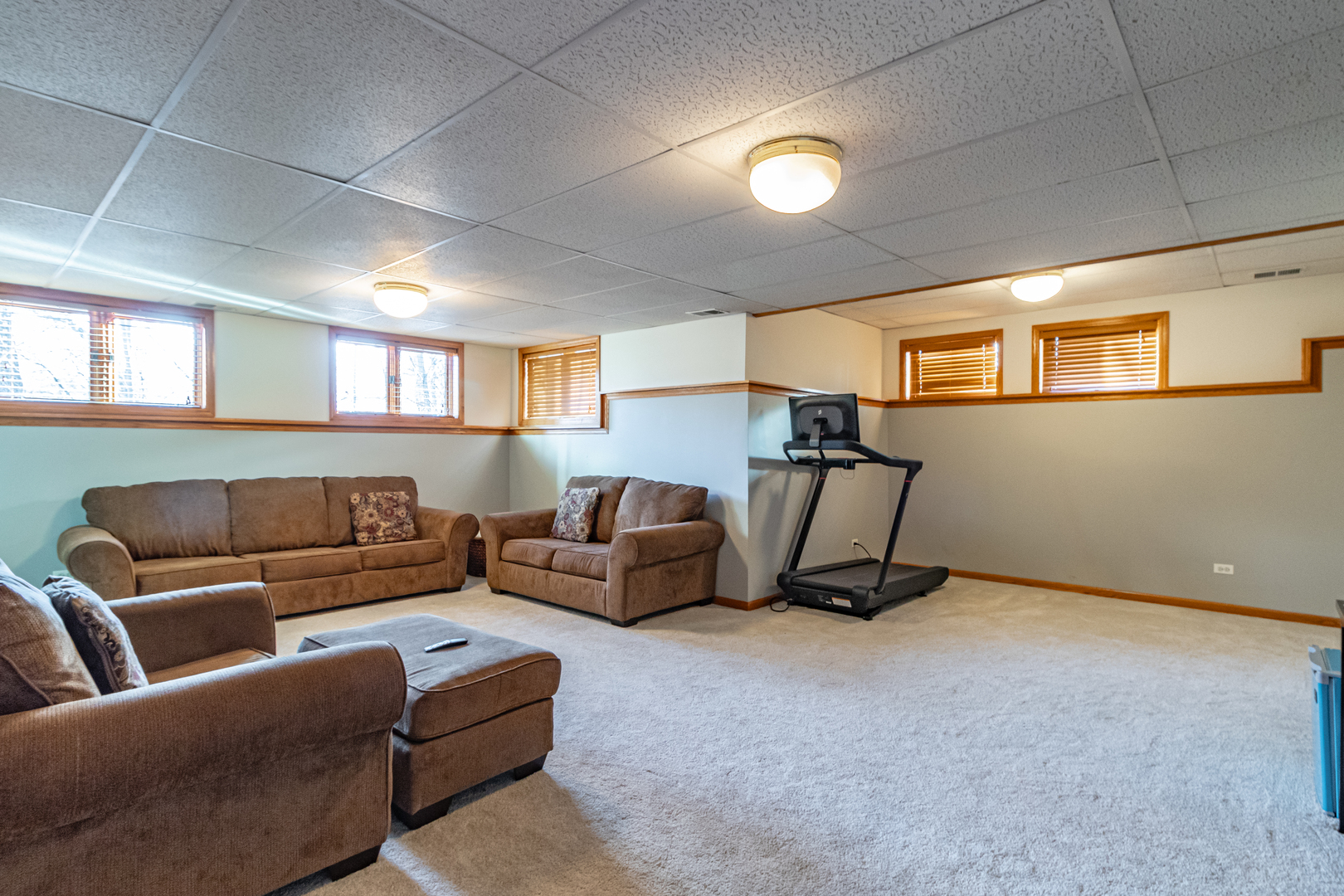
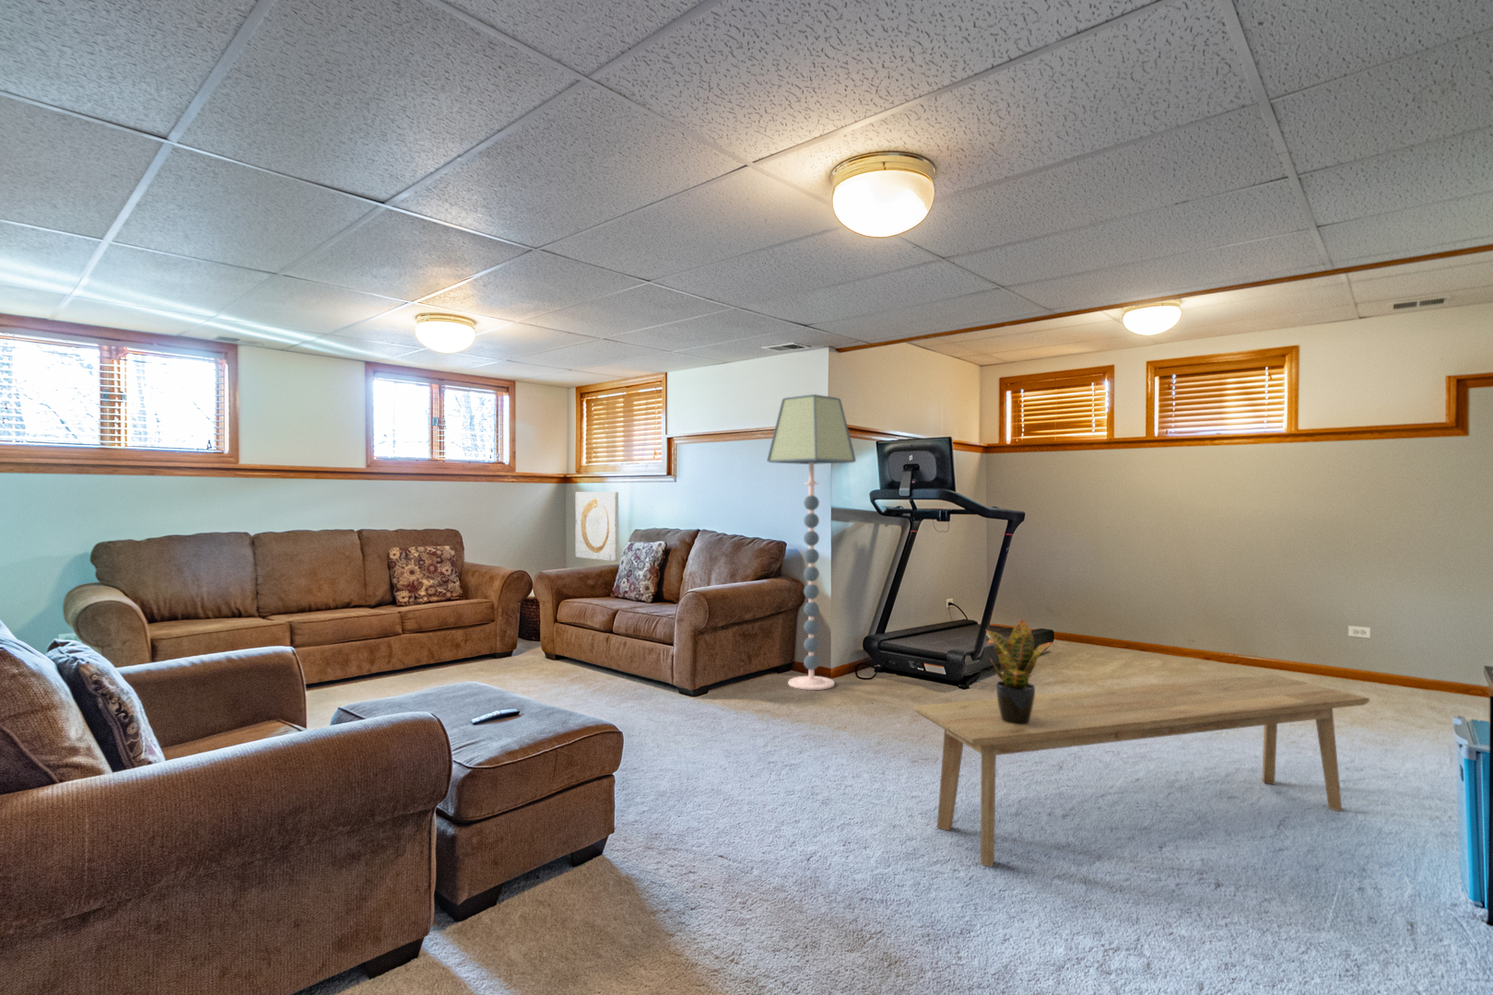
+ floor lamp (811, 540)
+ bench (1144, 738)
+ wall art (597, 525)
+ potted plant (1012, 667)
